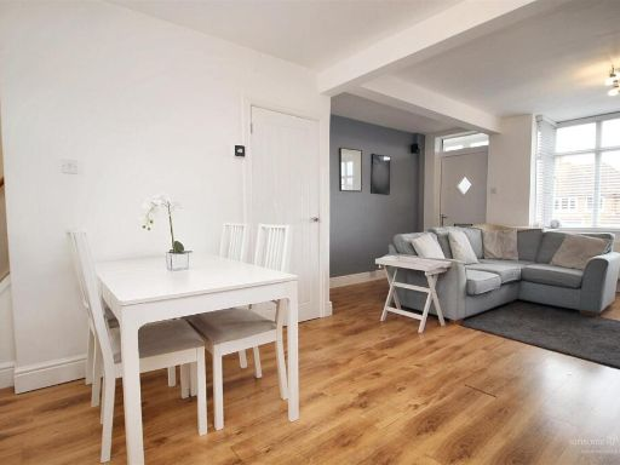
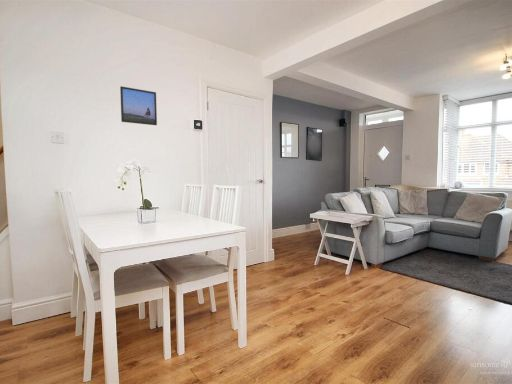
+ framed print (139, 106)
